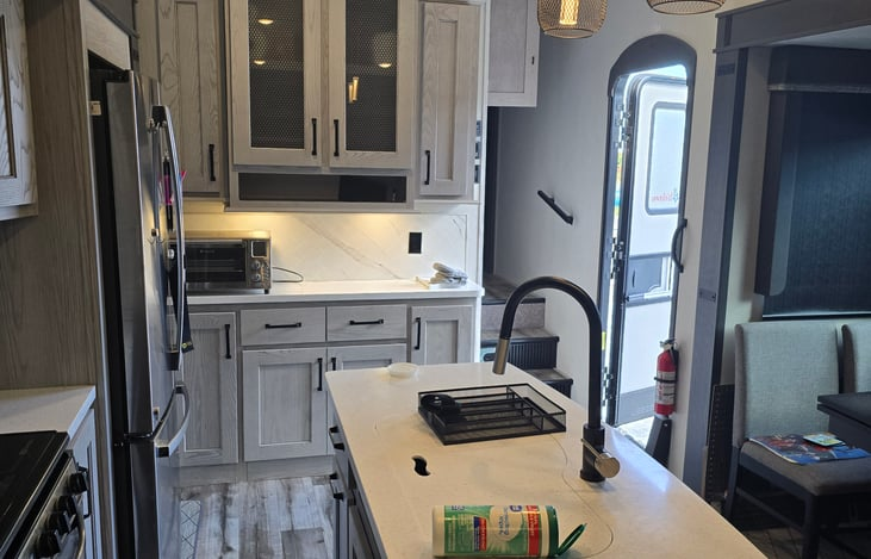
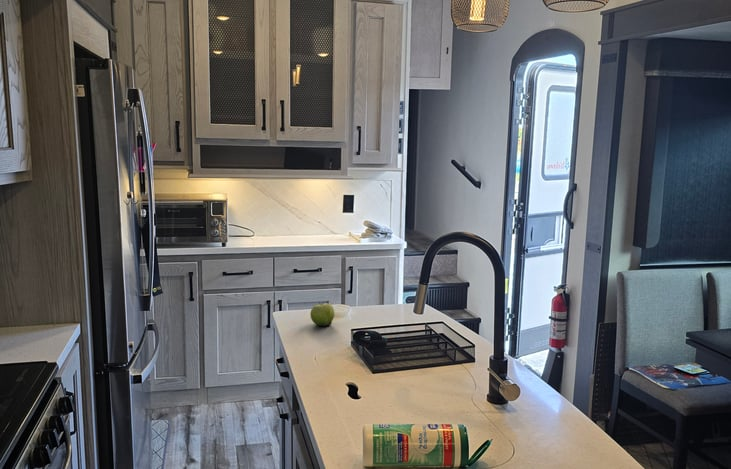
+ fruit (322, 313)
